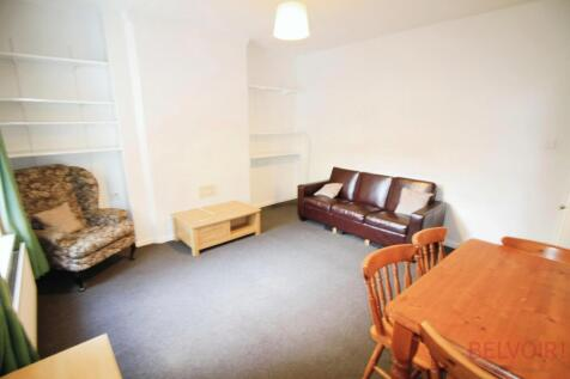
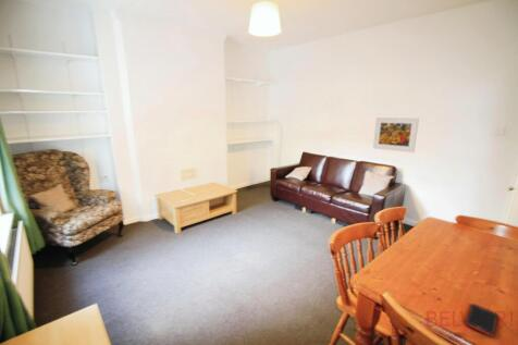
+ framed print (394, 134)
+ cell phone (481, 319)
